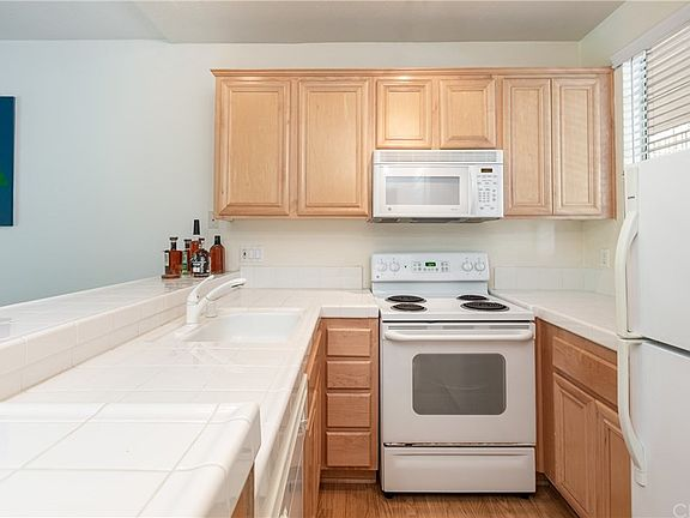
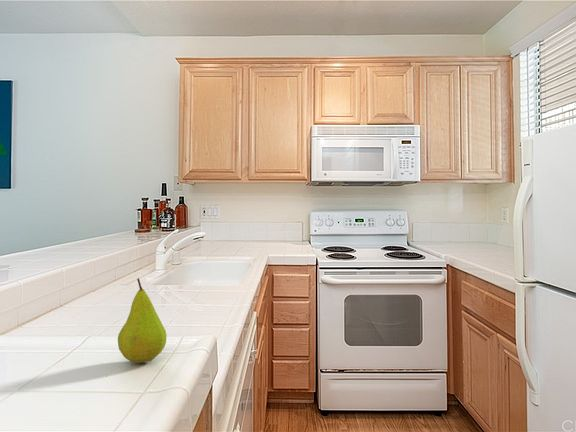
+ fruit (142, 319)
